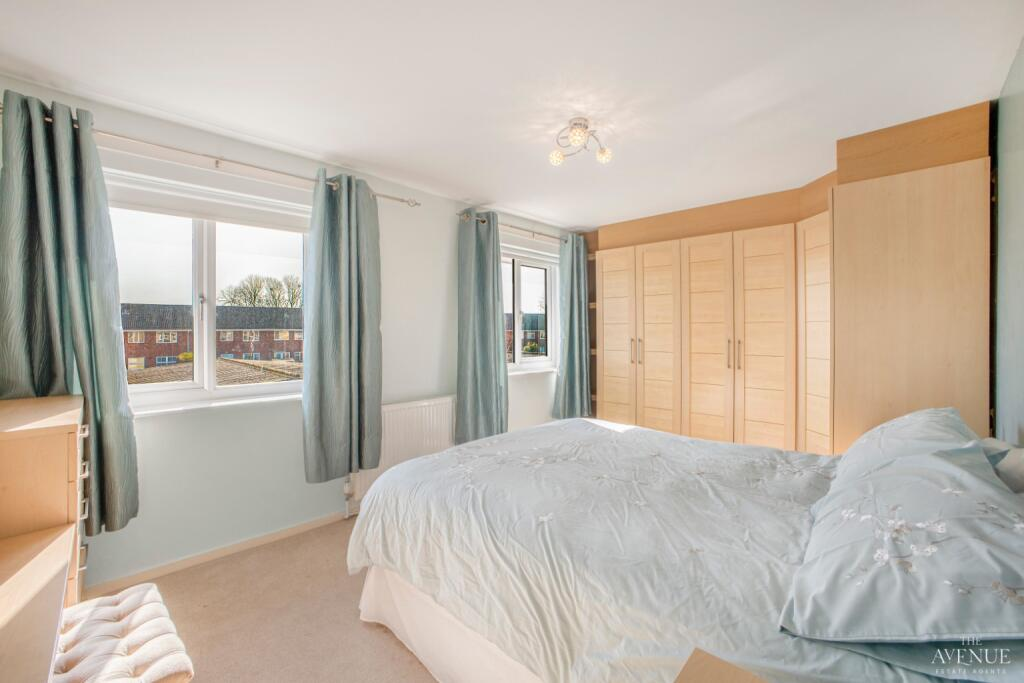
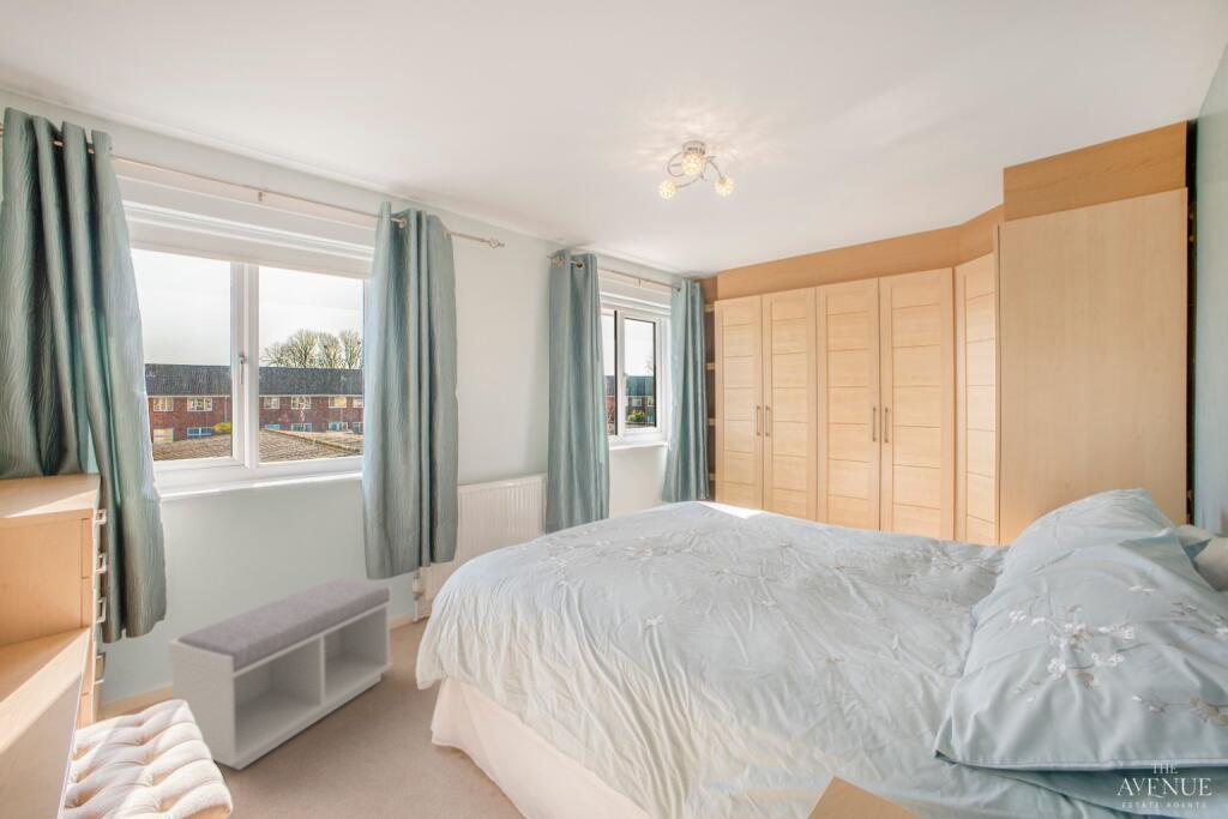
+ bench (295, 658)
